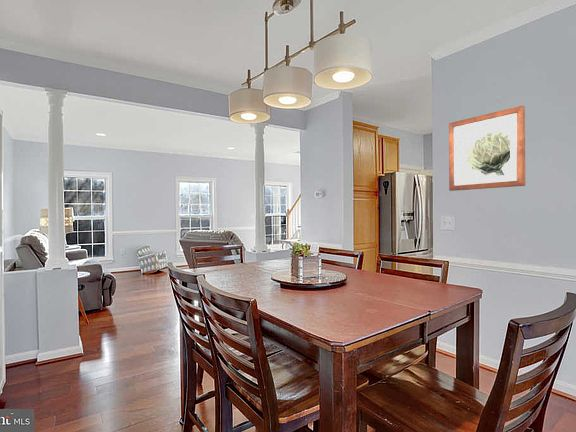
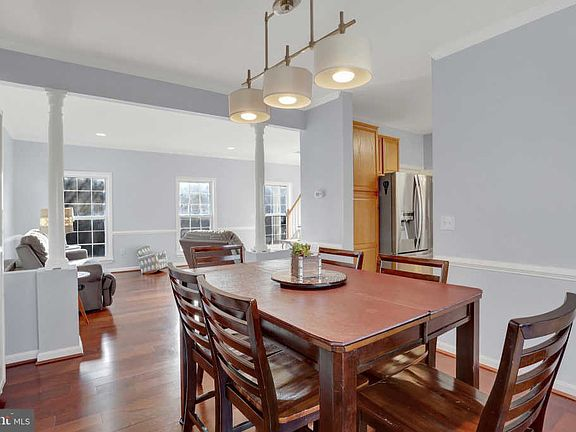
- wall art (483, 151)
